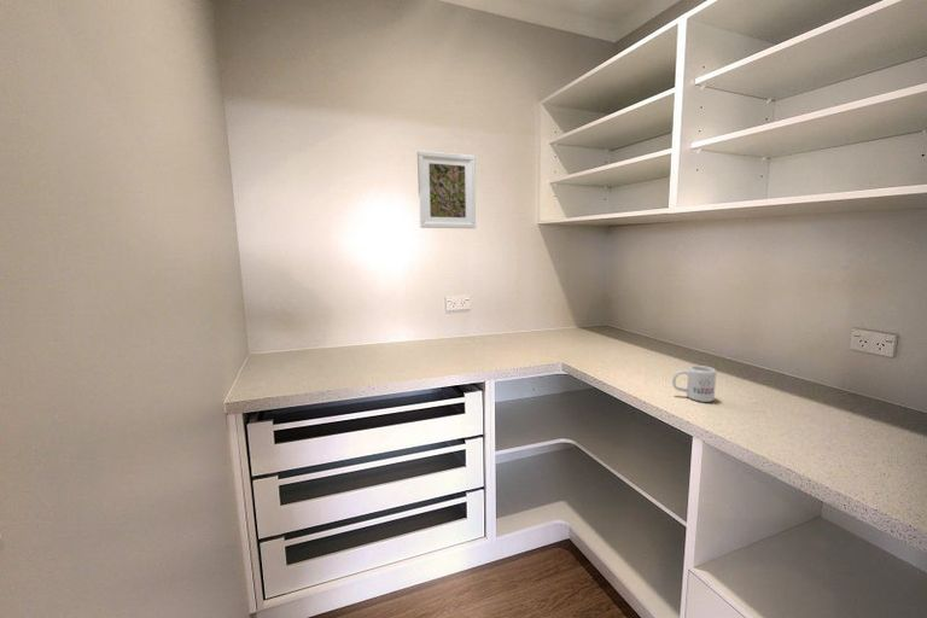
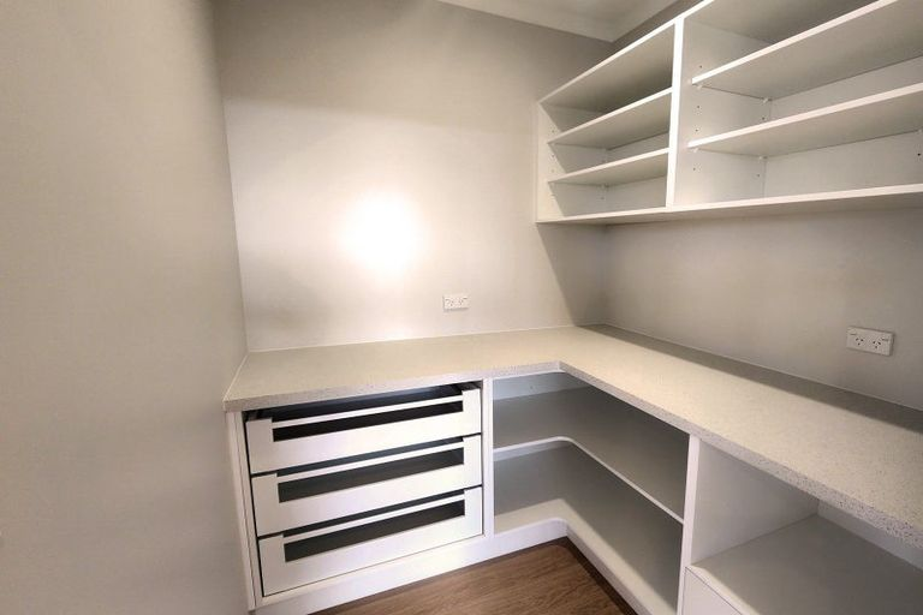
- mug (693, 383)
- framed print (447, 191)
